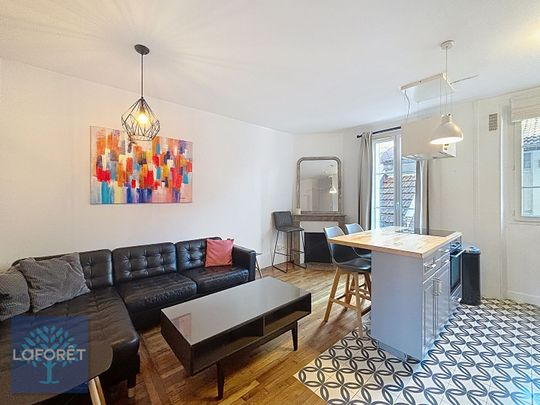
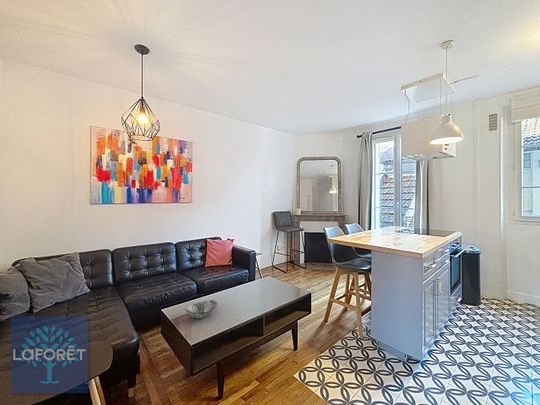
+ decorative bowl (201, 310)
